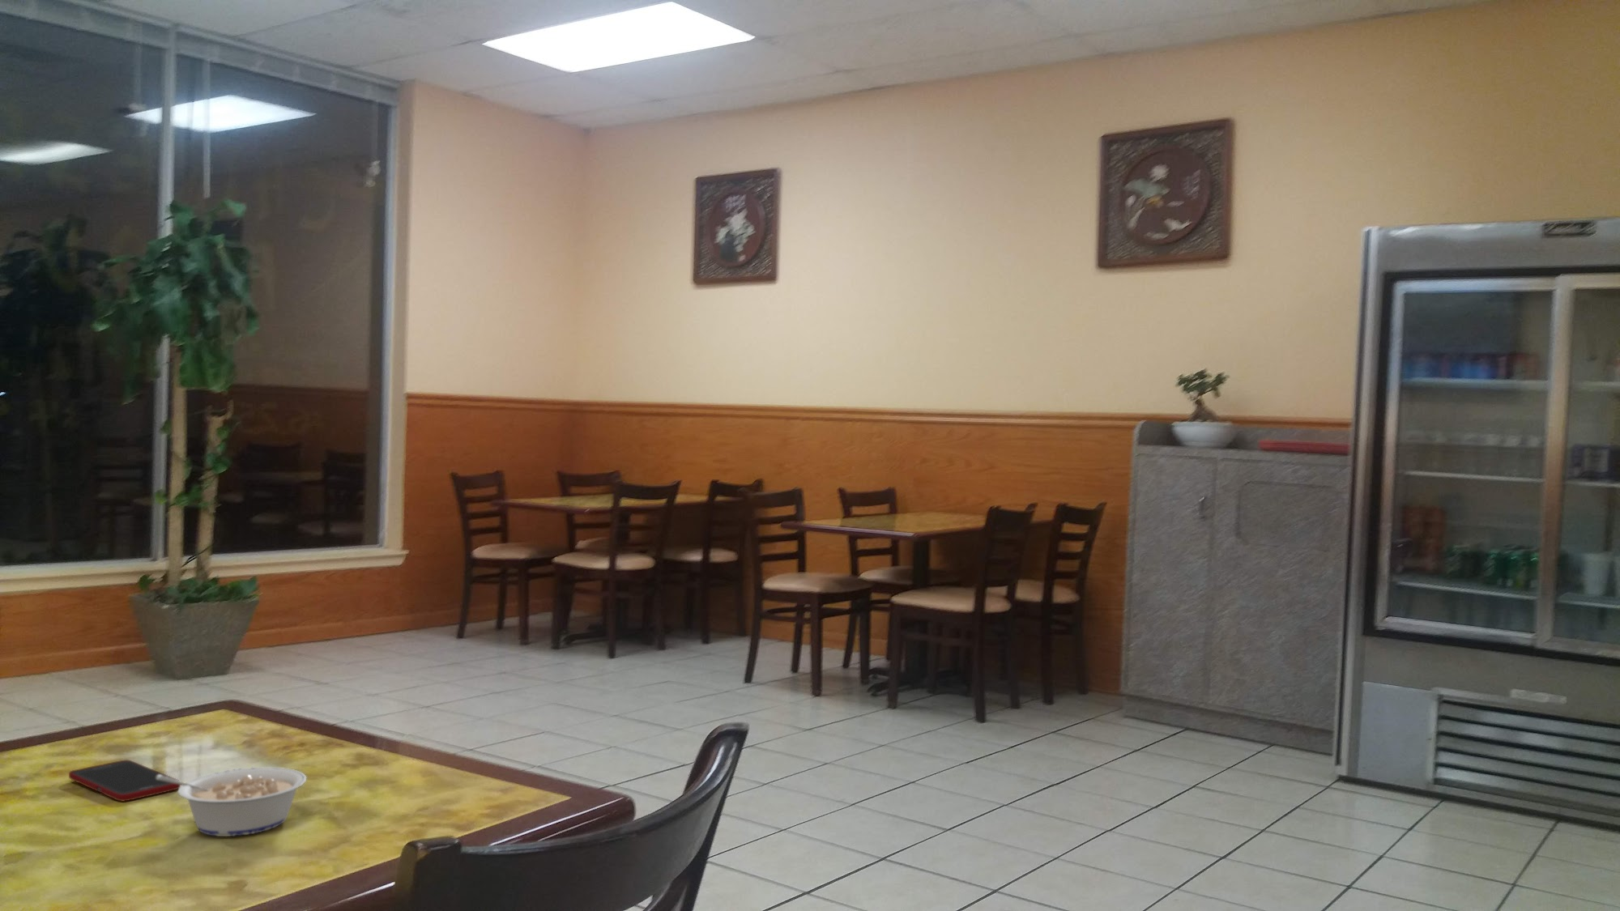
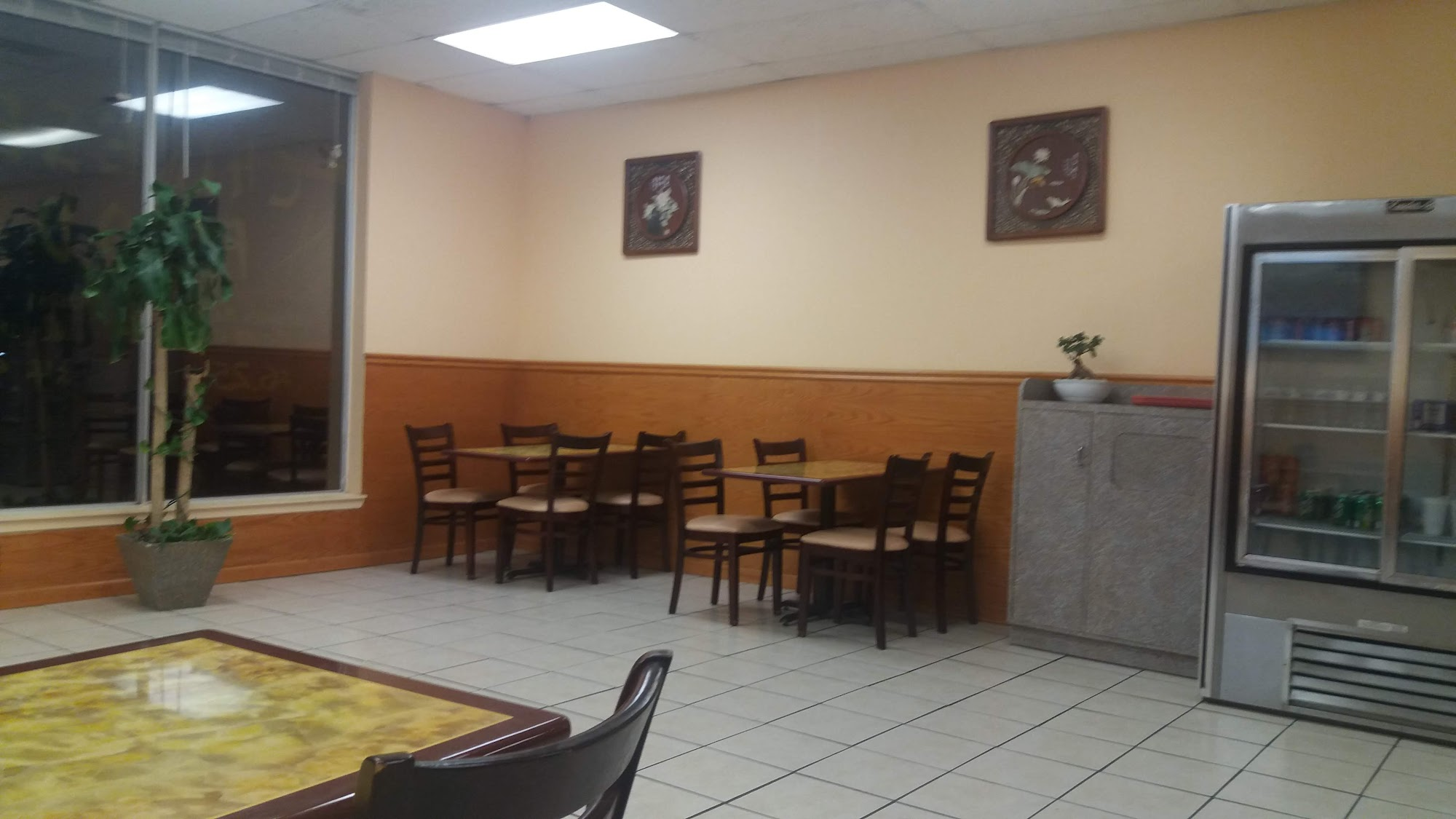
- legume (238, 800)
- cell phone (124, 780)
